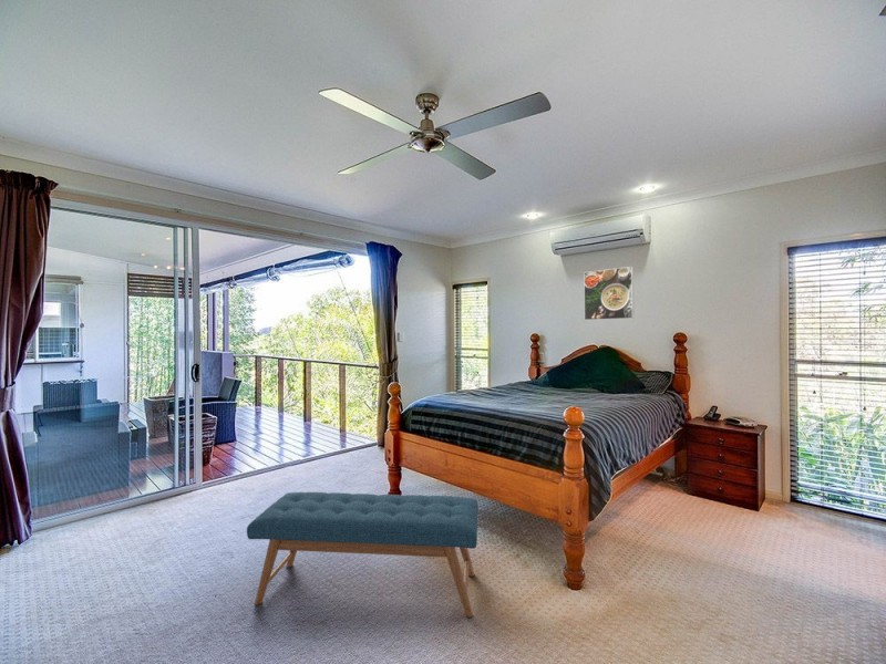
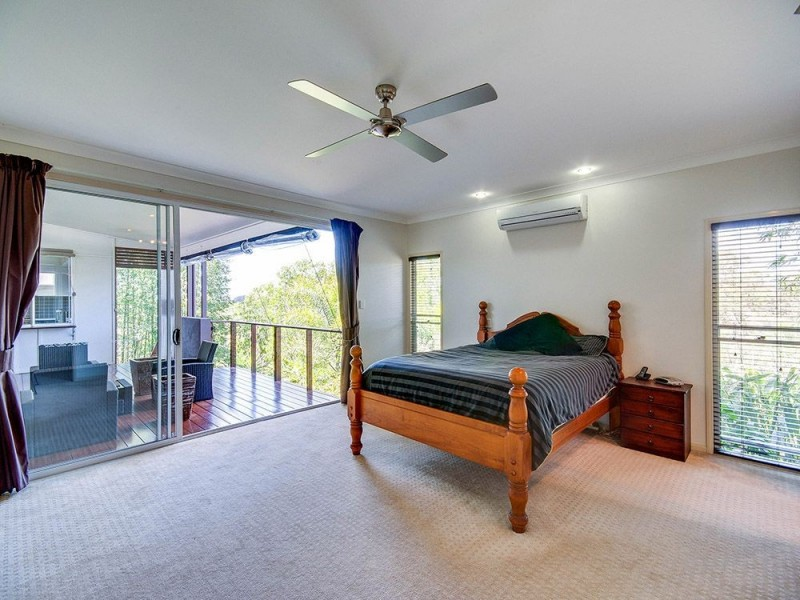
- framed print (607, 294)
- bench (370, 546)
